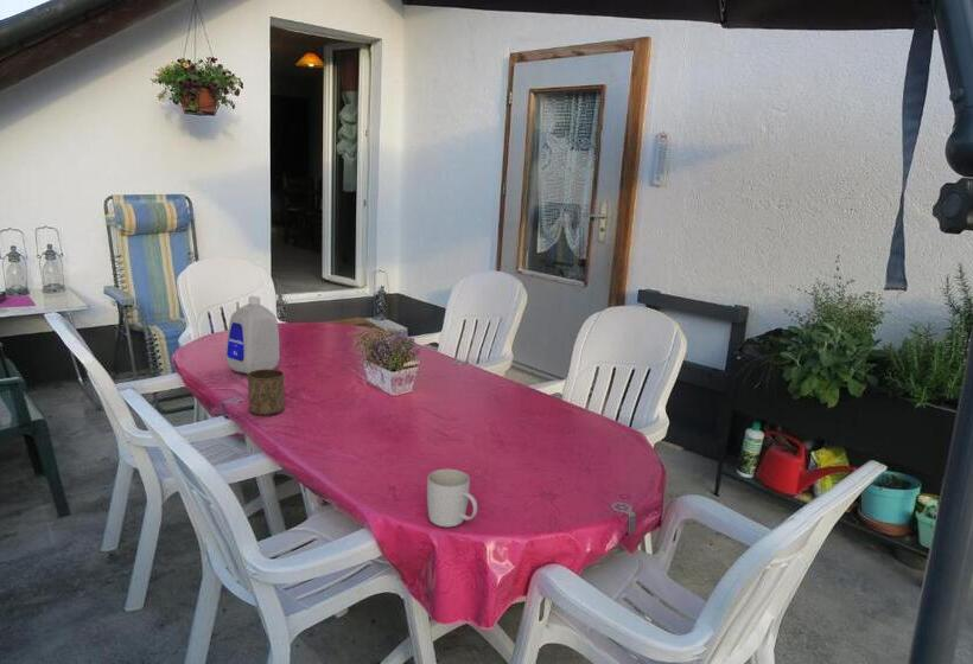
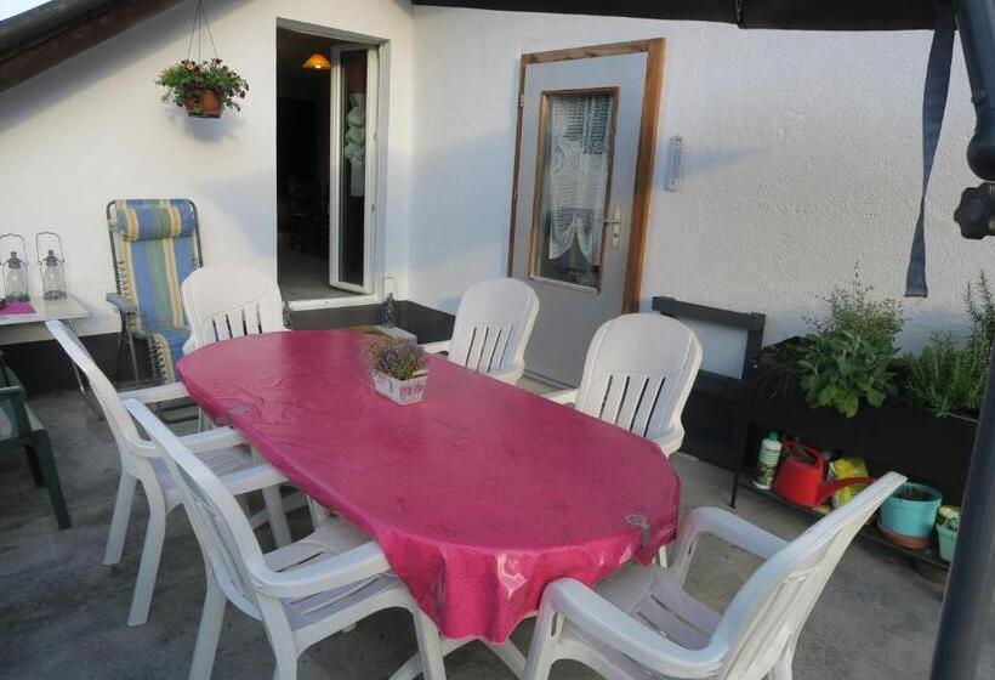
- bottle (253, 333)
- cup (266, 391)
- mug (453, 500)
